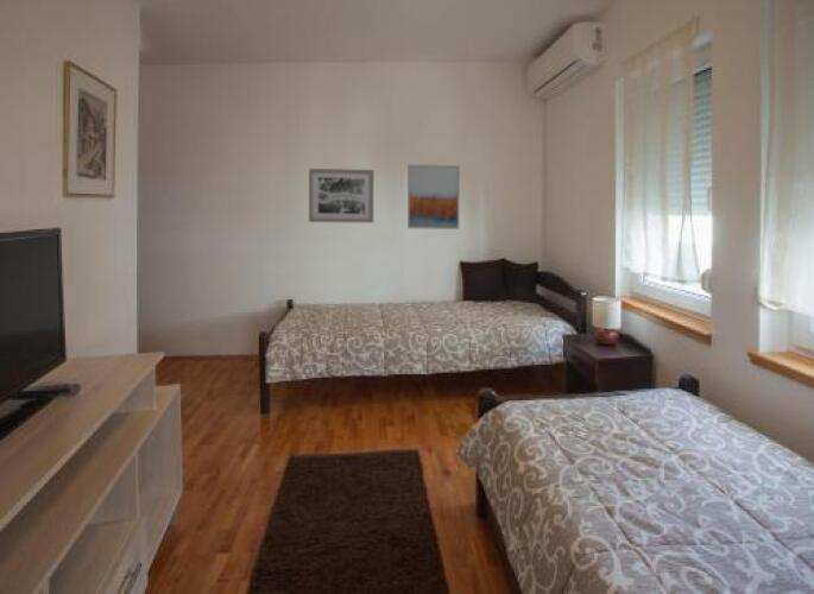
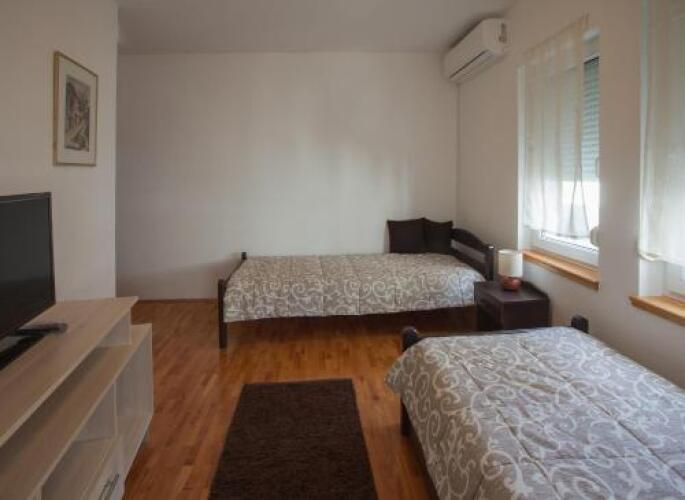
- wall art (341, 195)
- wall art (433, 196)
